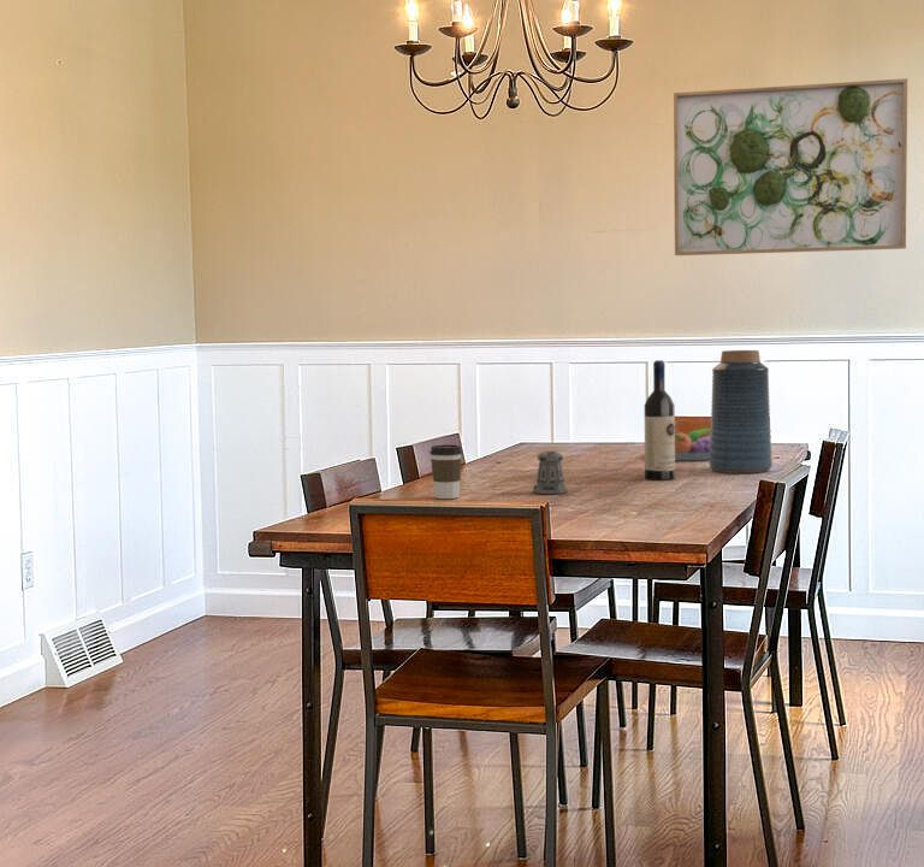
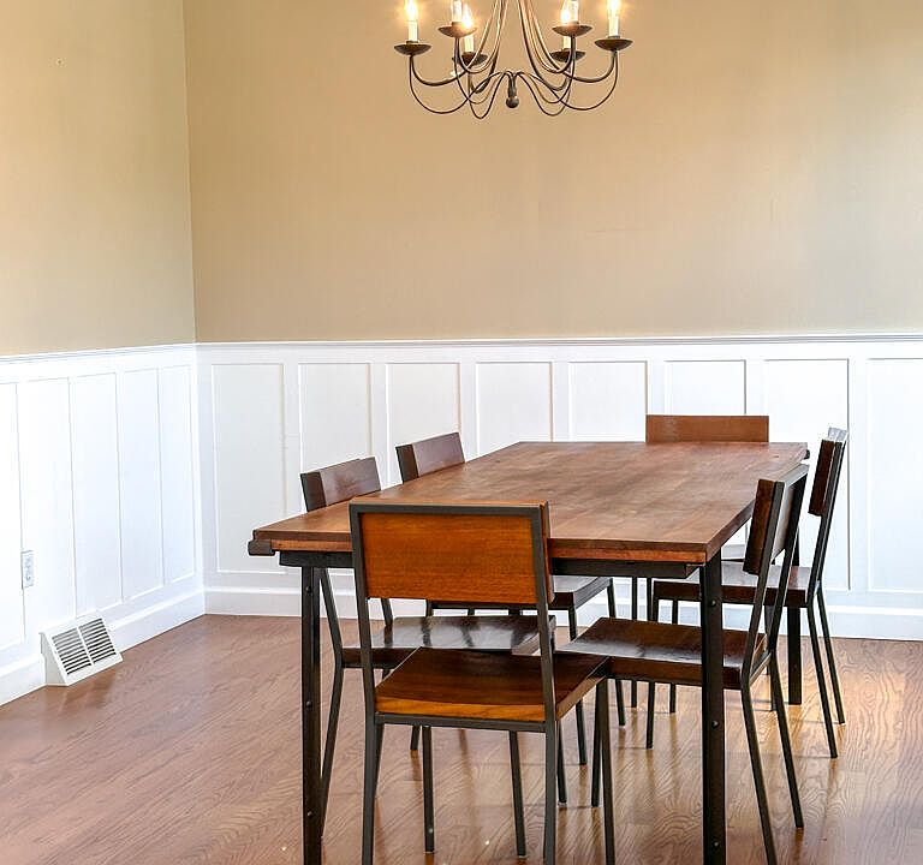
- fruit bowl (688, 441)
- coffee cup (446, 471)
- wine bottle (659, 419)
- pepper shaker (550, 470)
- vase (740, 409)
- wall art (787, 169)
